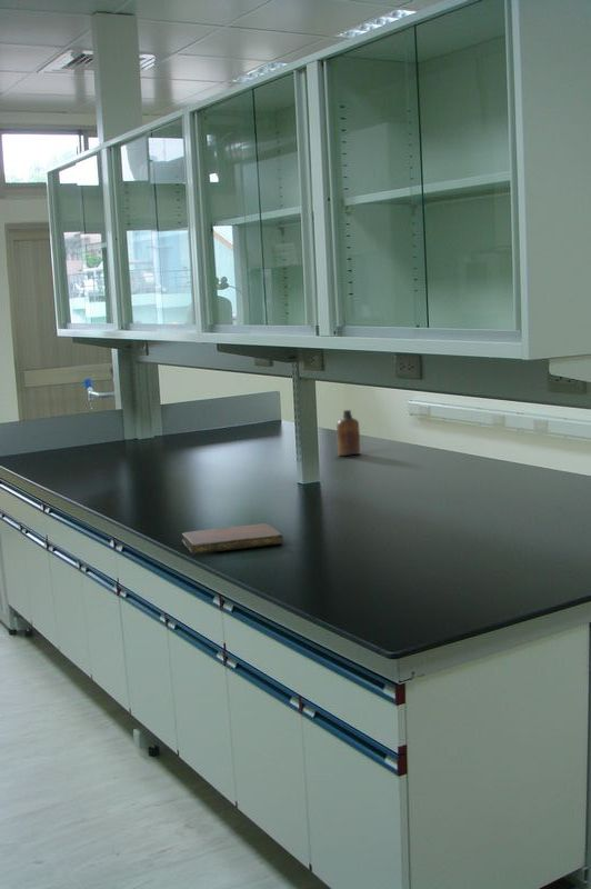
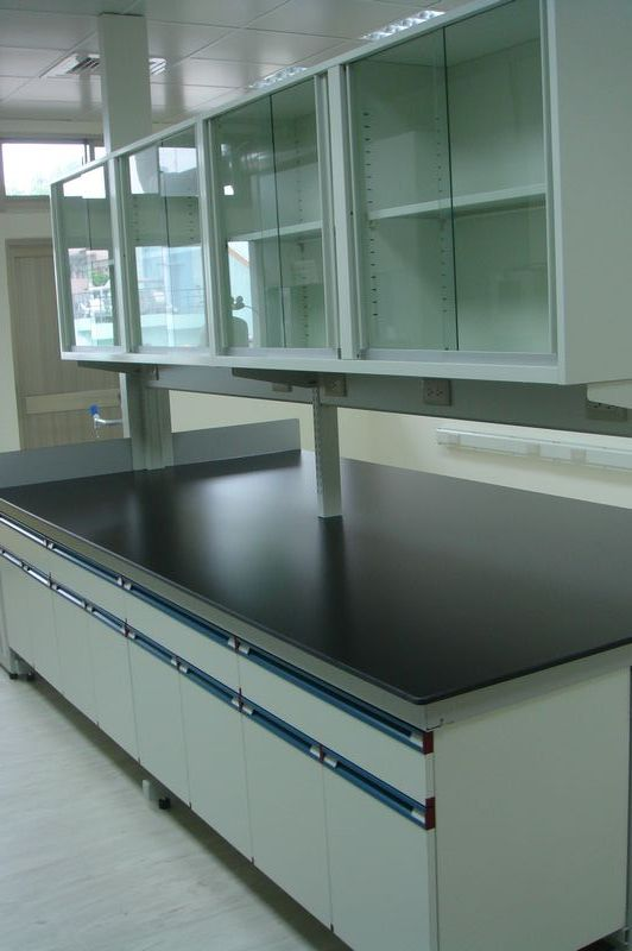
- notebook (231, 538)
- flask (348, 432)
